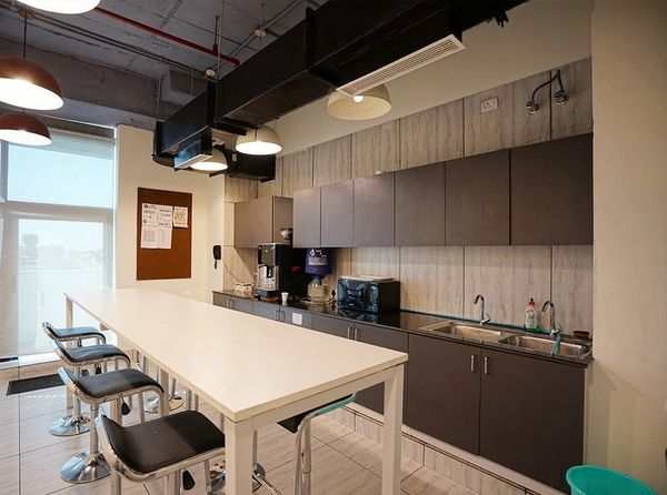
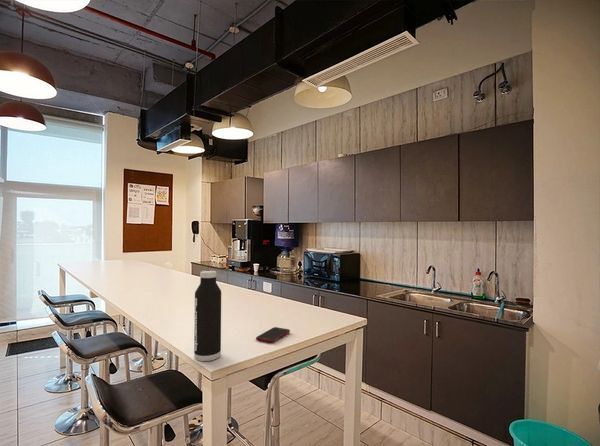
+ water bottle (207, 313)
+ cell phone (273, 334)
